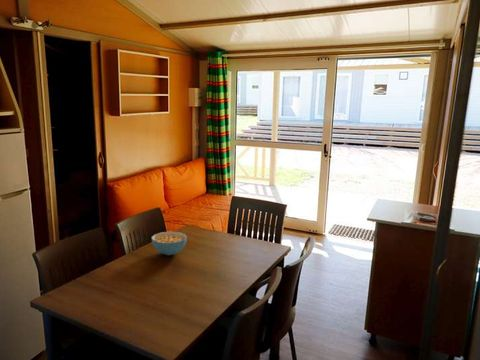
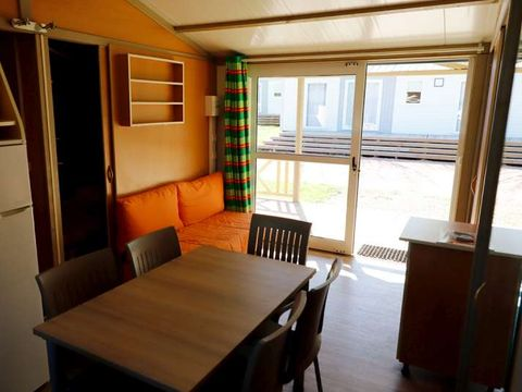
- cereal bowl (169, 245)
